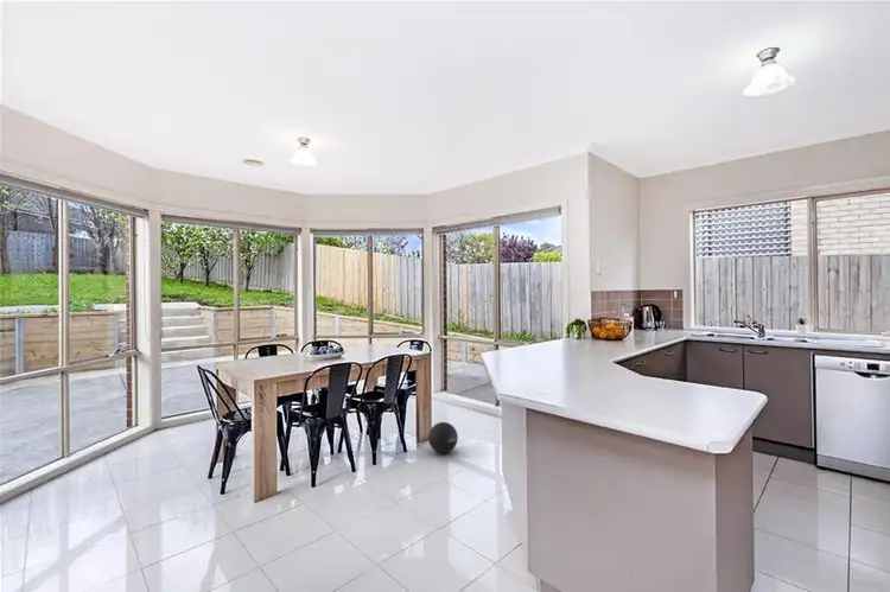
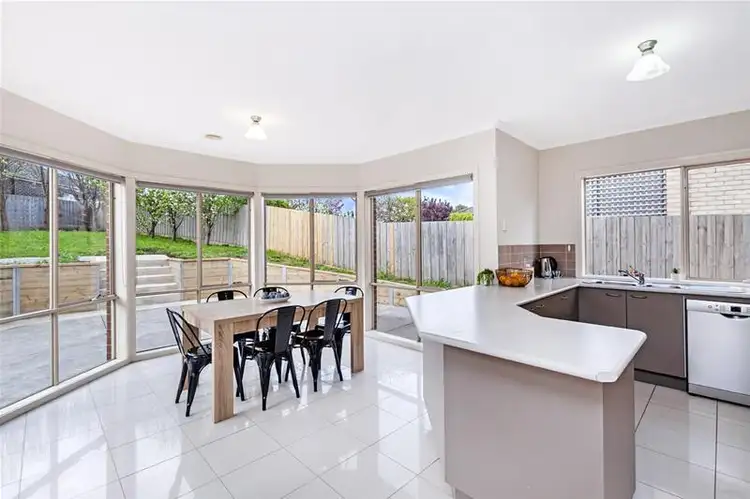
- ball (443, 437)
